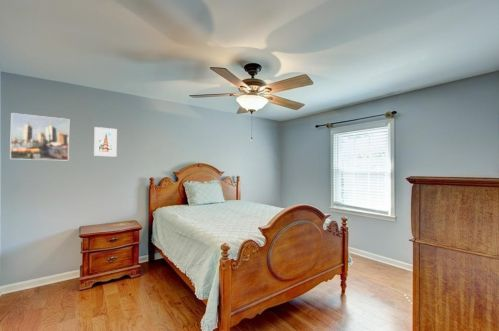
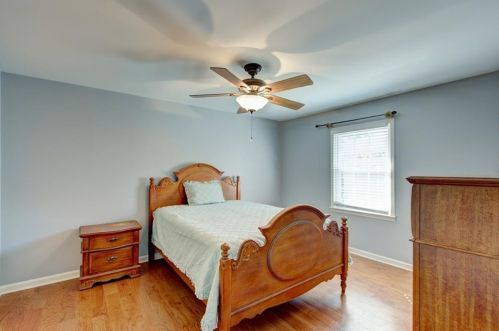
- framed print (41, 138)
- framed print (105, 142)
